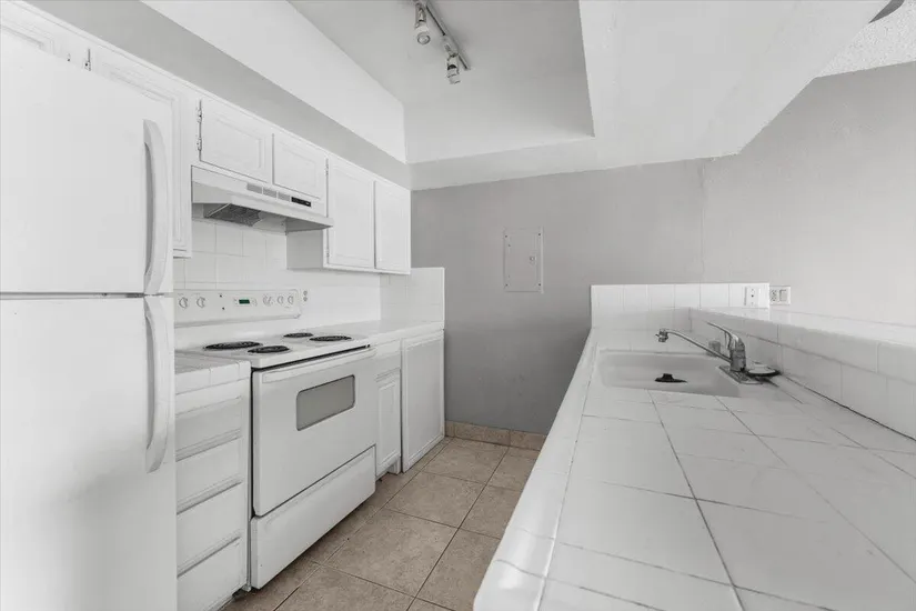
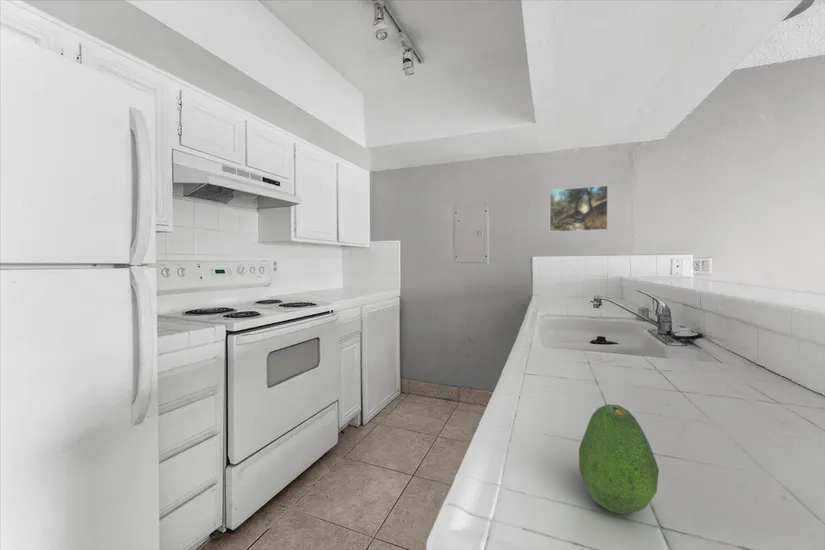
+ fruit (616, 456)
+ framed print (577, 209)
